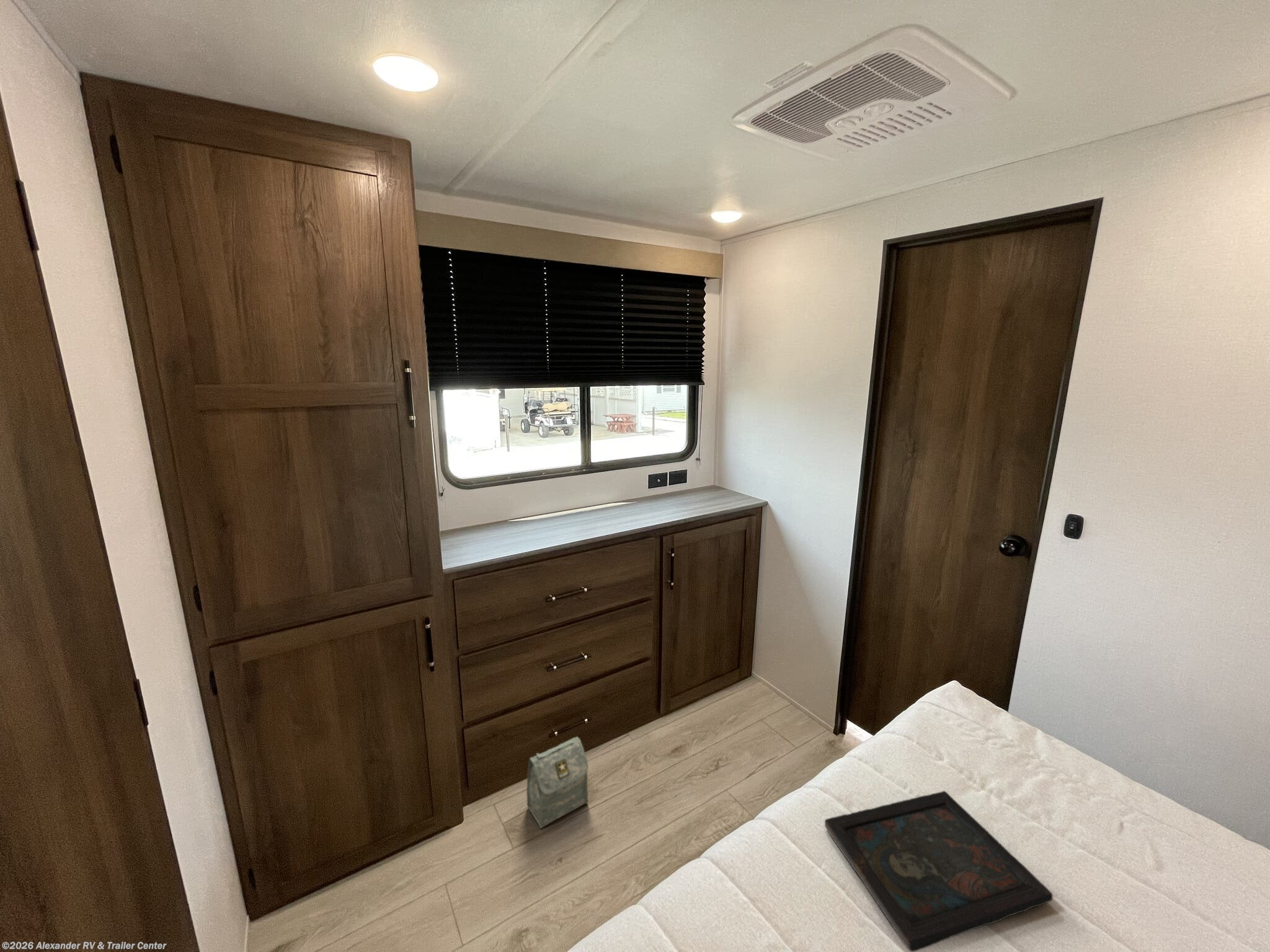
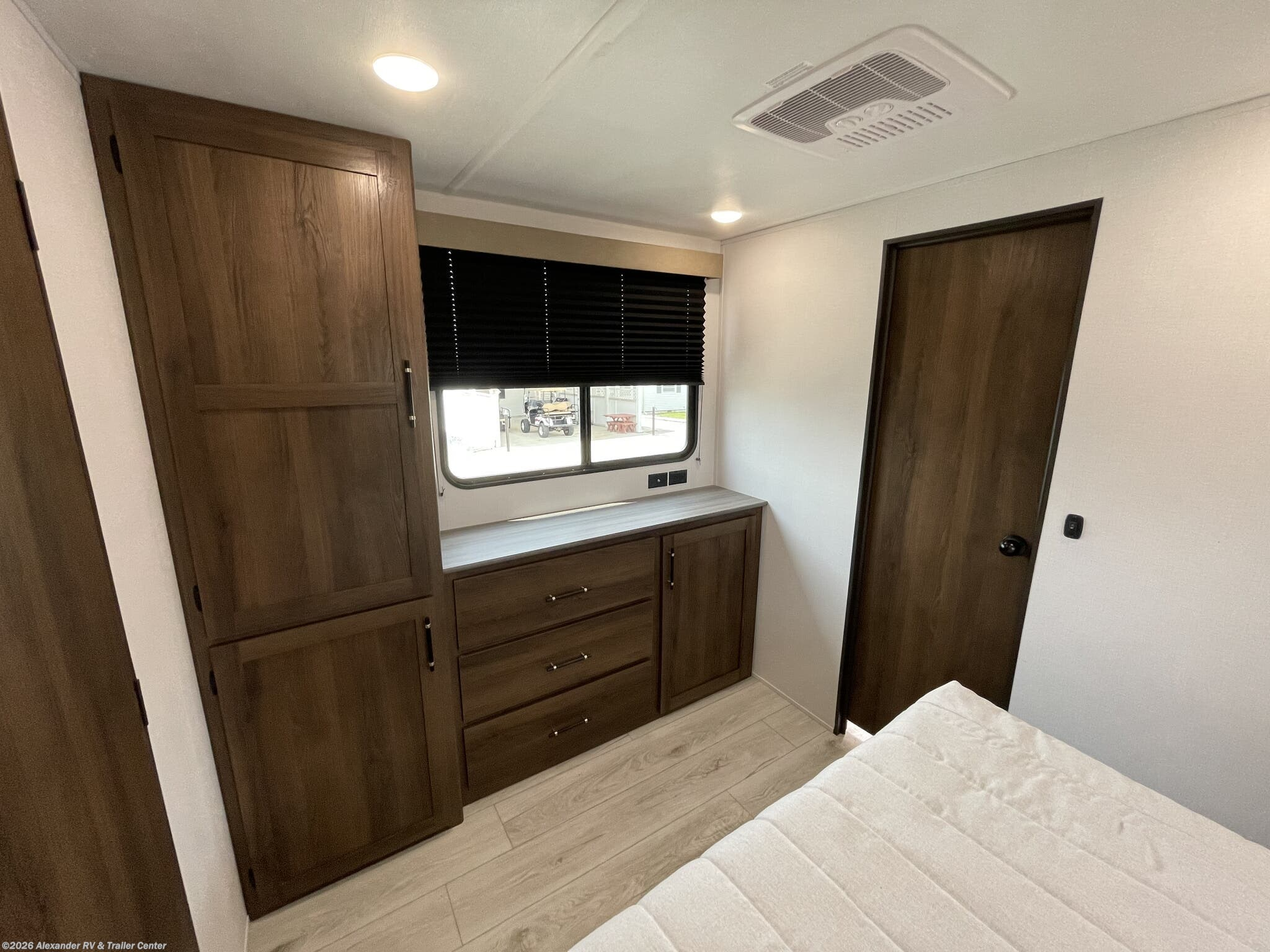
- tray (928, 858)
- bag (557, 777)
